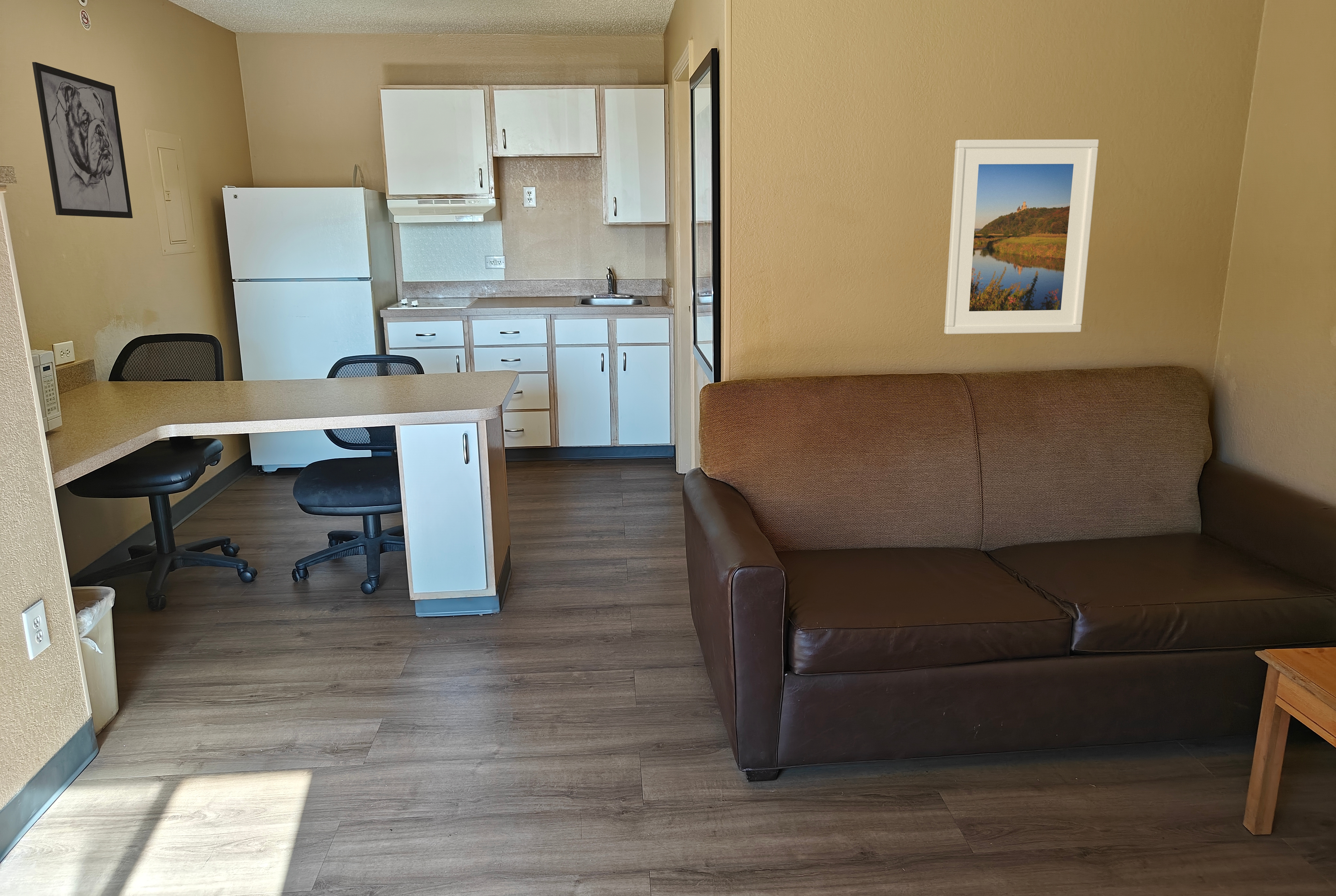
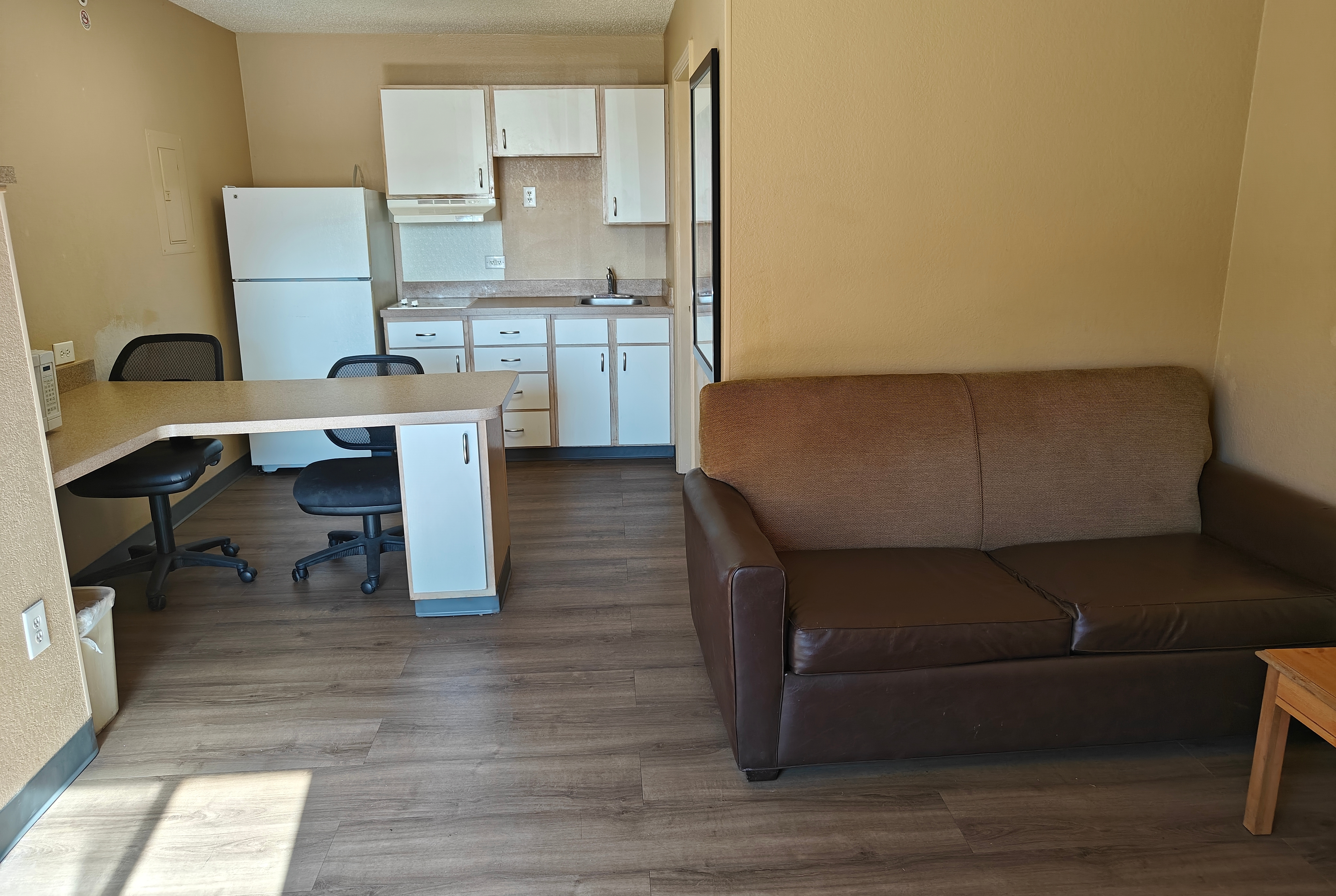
- wall art (87, 147)
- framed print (1020, 238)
